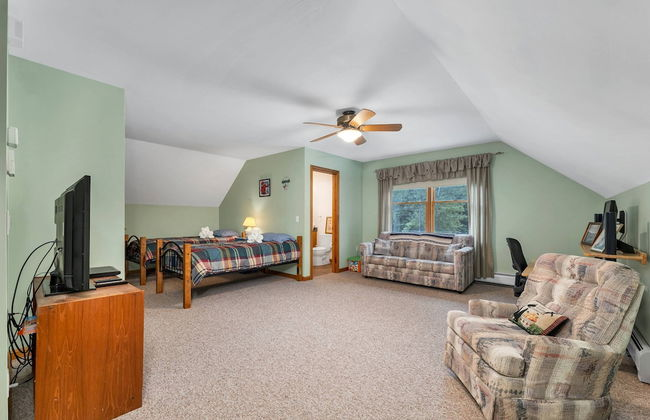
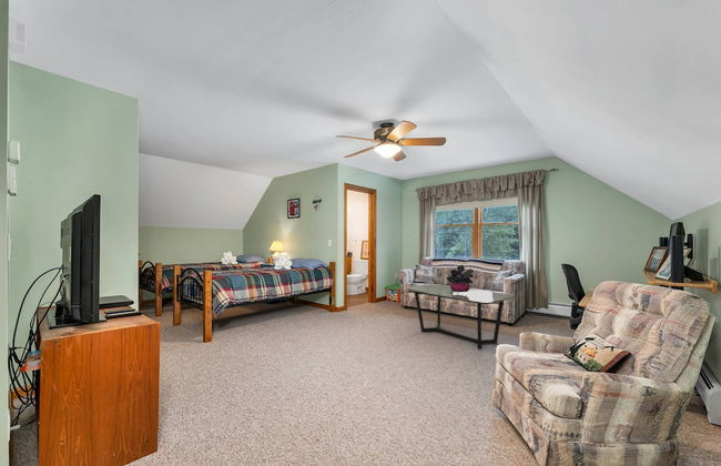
+ potted plant (459, 278)
+ coffee table (458, 300)
